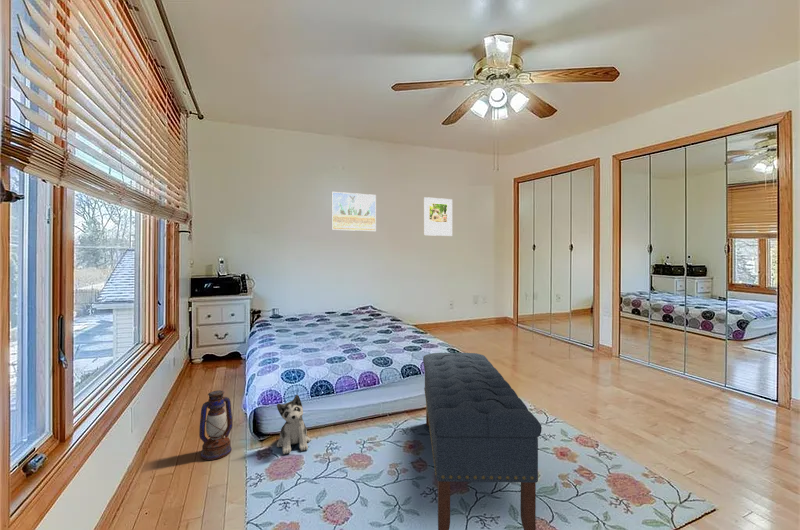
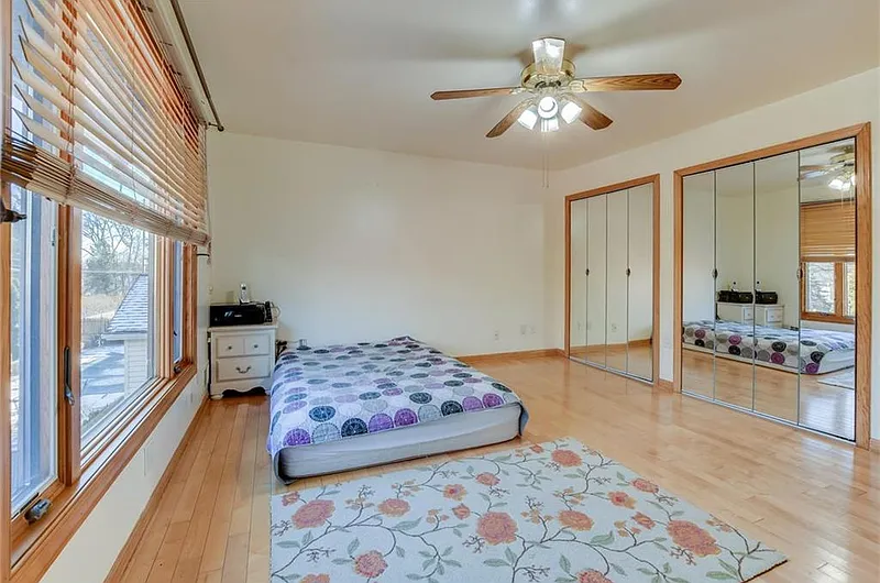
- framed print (438, 216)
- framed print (354, 211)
- bench (466, 420)
- lantern (216, 421)
- plush toy (293, 417)
